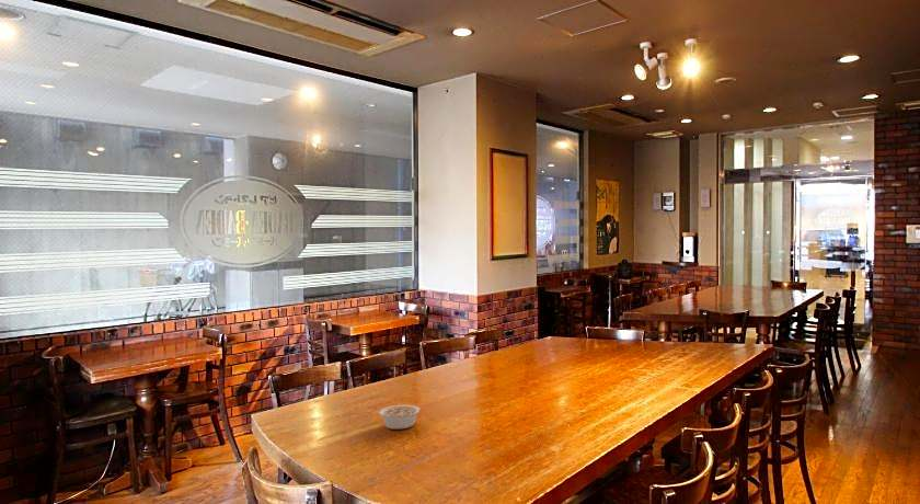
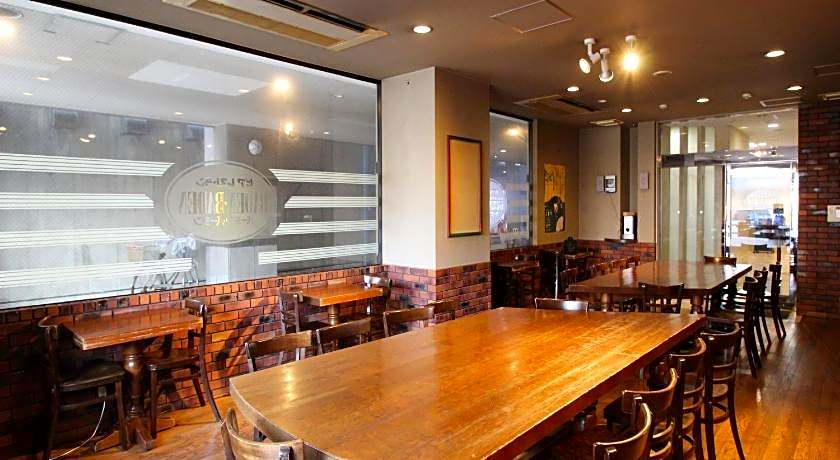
- legume (401, 415)
